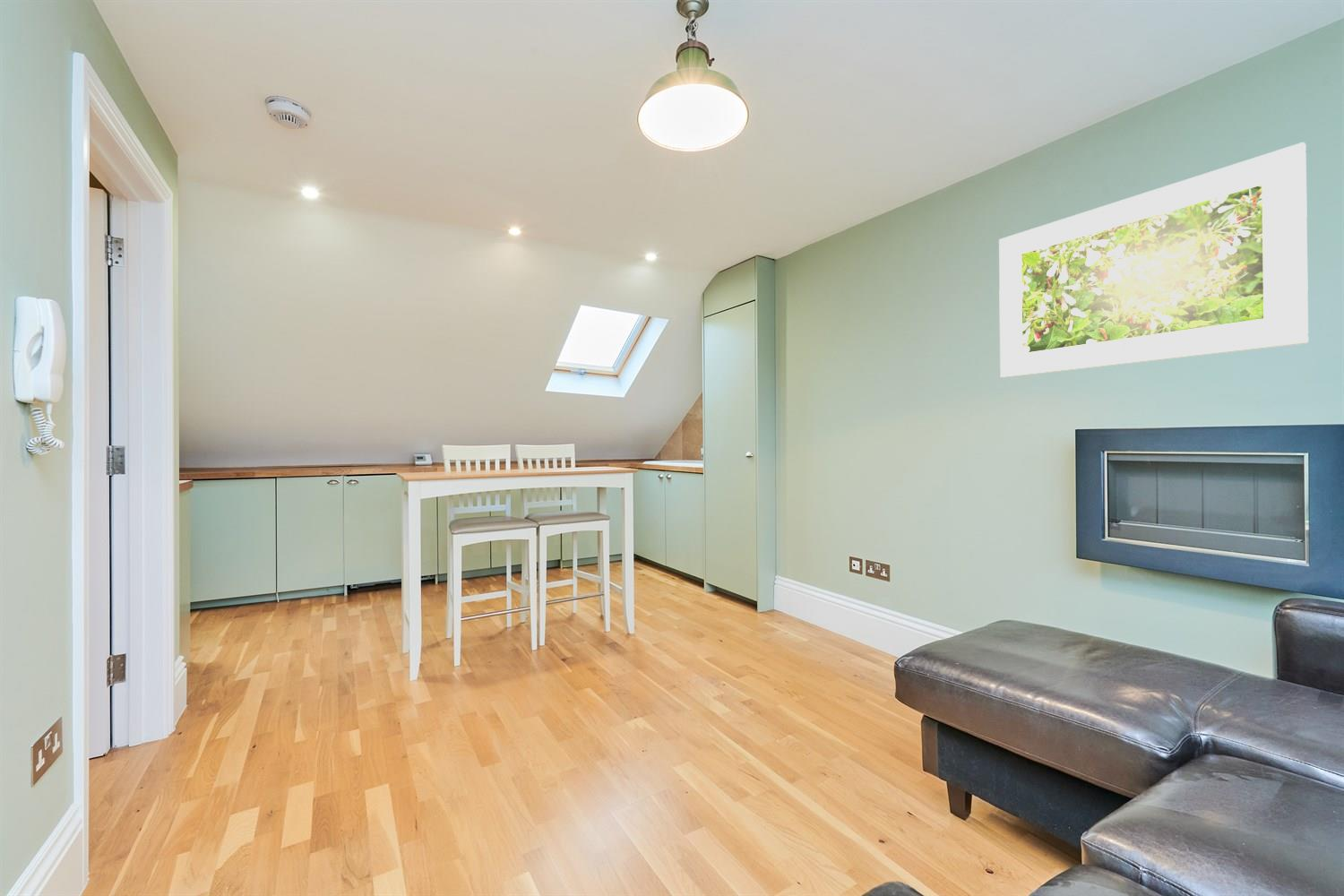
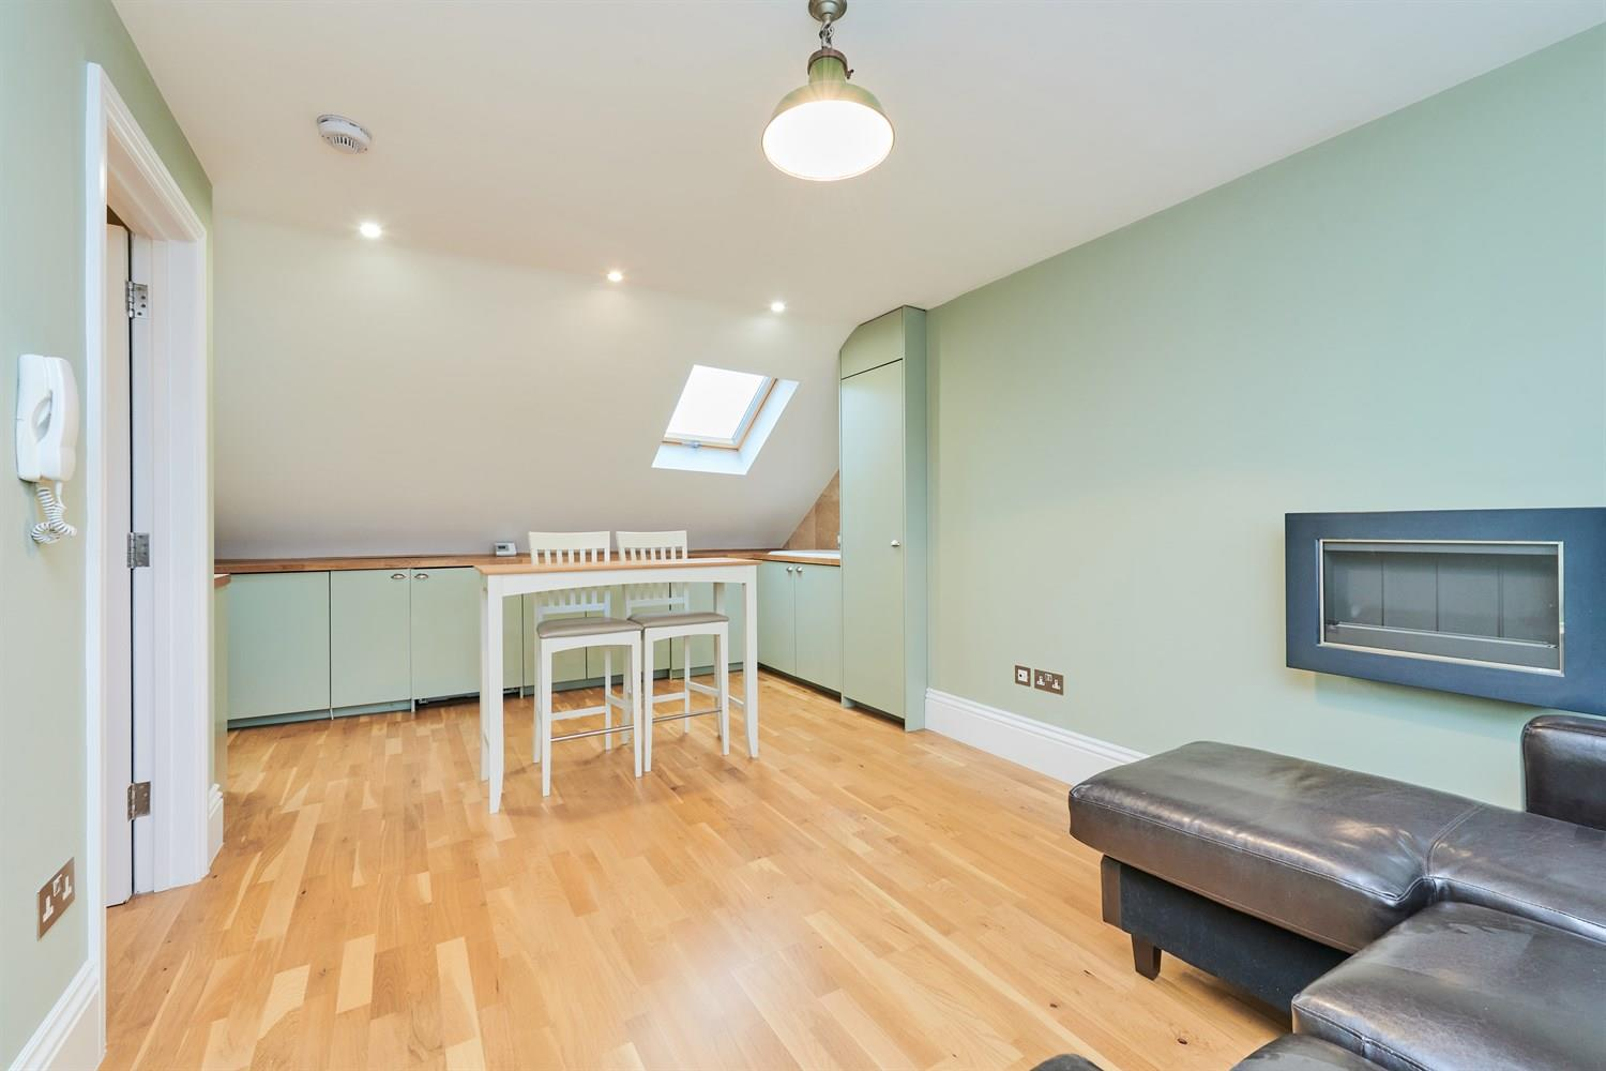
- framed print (1124, 281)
